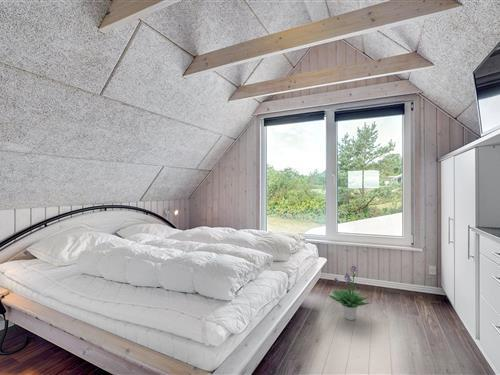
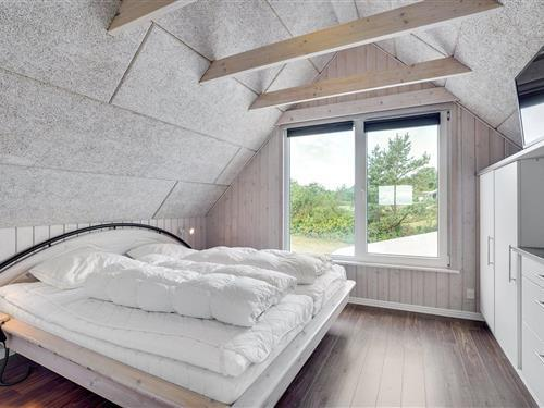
- potted plant (350, 290)
